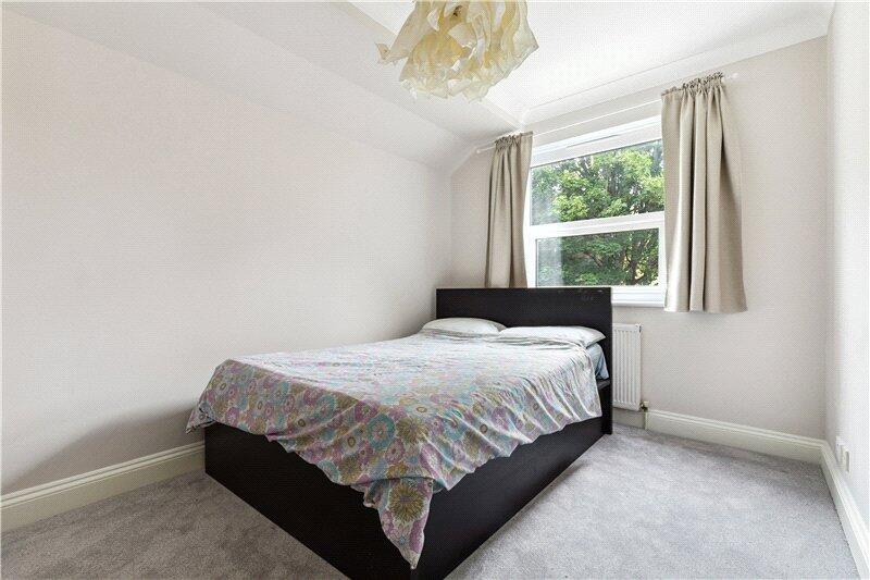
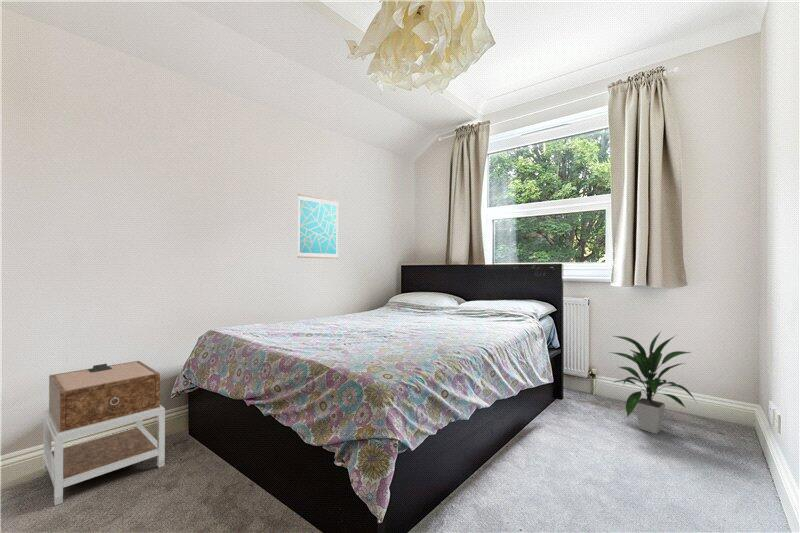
+ nightstand (105, 418)
+ indoor plant (646, 379)
+ wall art (319, 227)
